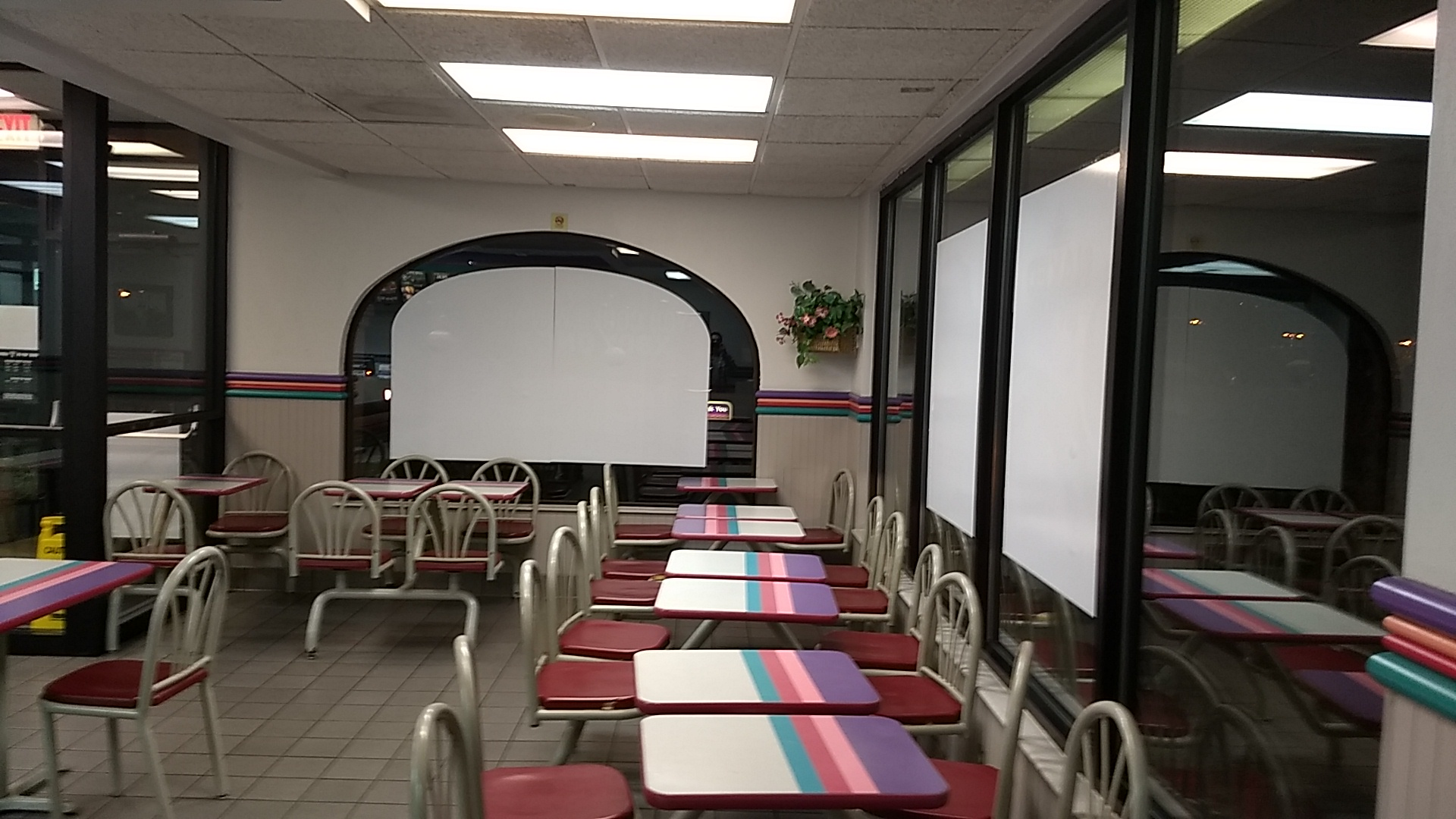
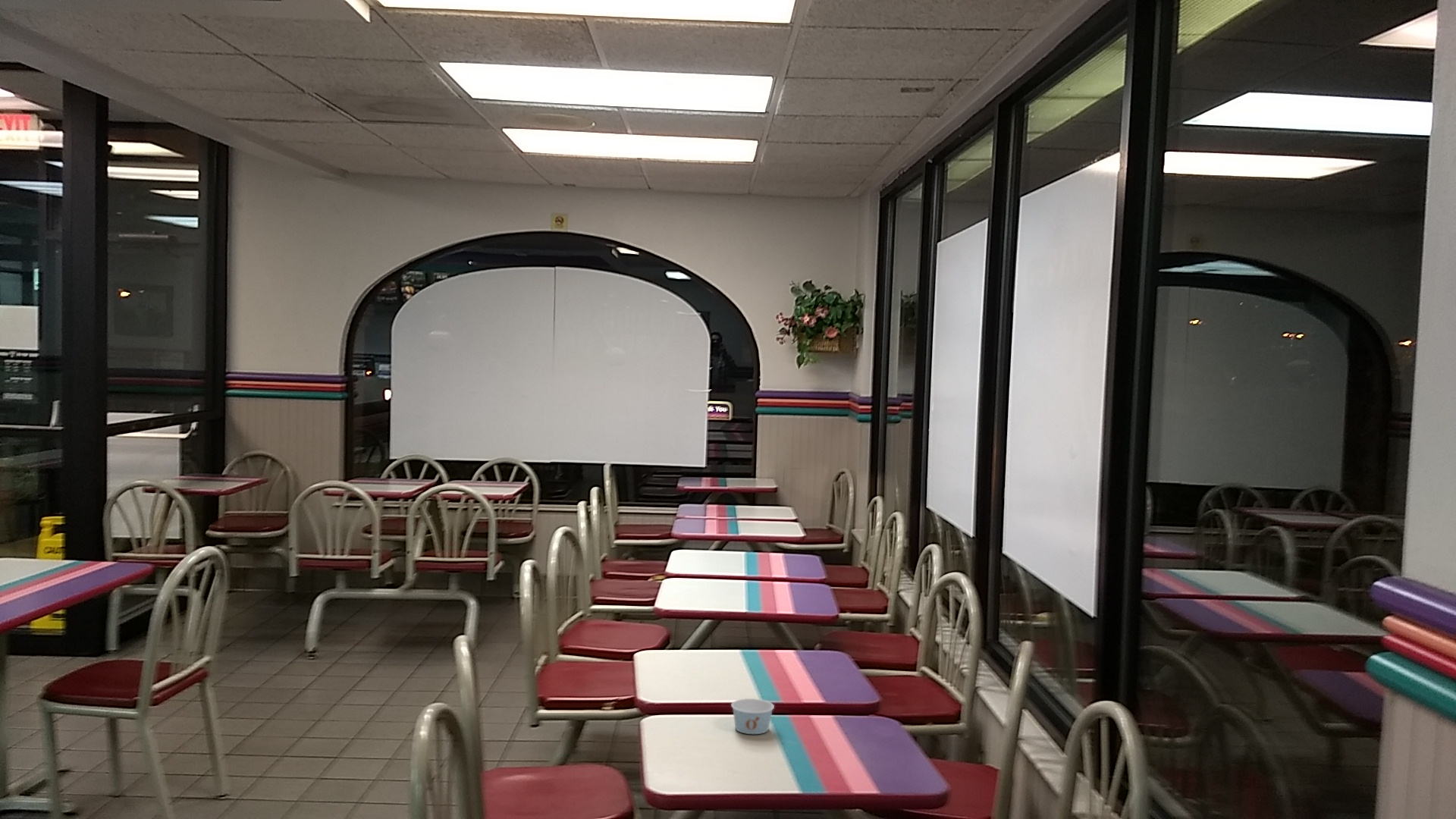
+ paper cup (752, 717)
